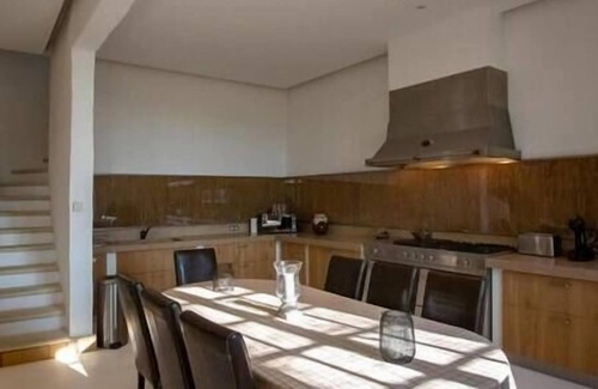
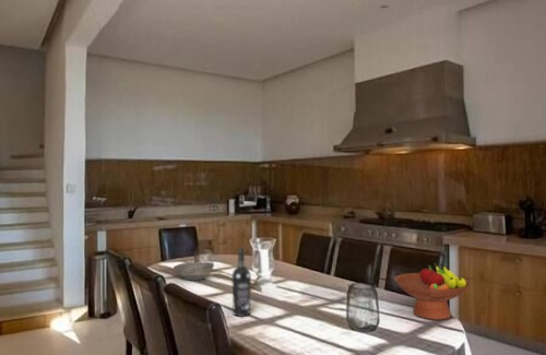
+ wine bottle (241, 281)
+ fruit bowl (431, 291)
+ bowl (193, 272)
